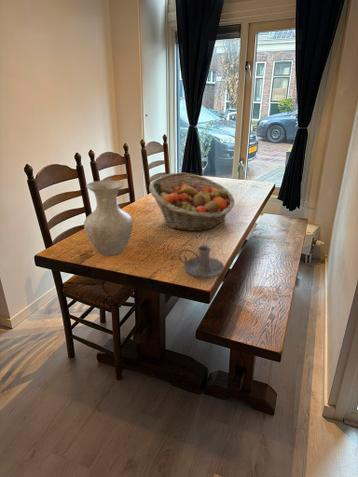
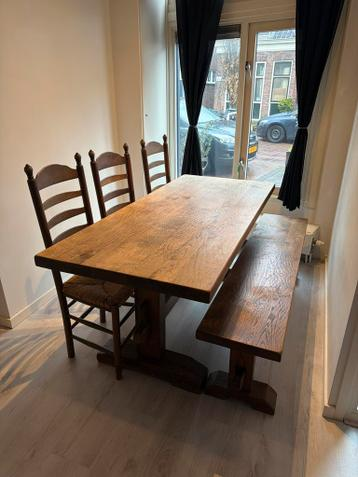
- candle holder (199, 259)
- vase (108, 219)
- fruit basket (192, 199)
